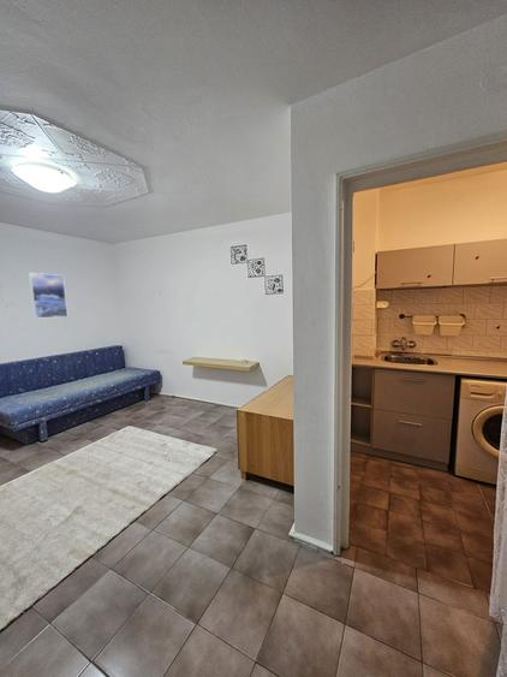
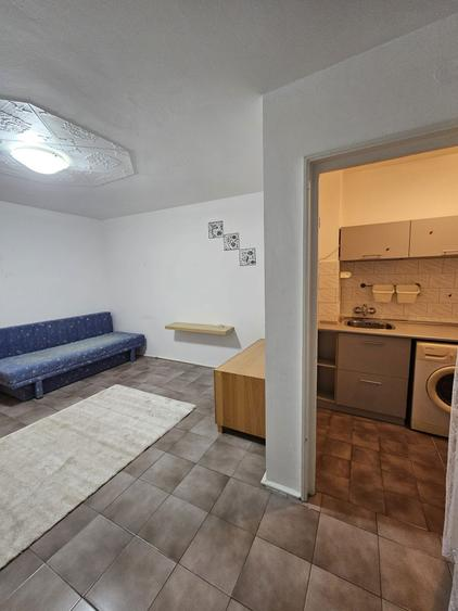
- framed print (49, 296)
